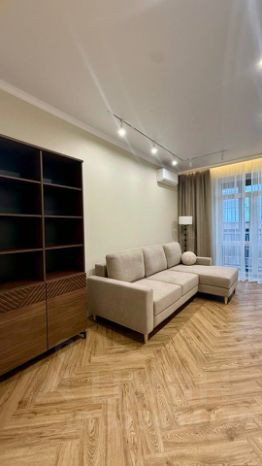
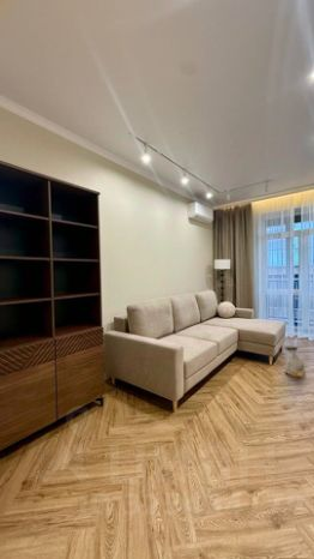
+ bag (294, 359)
